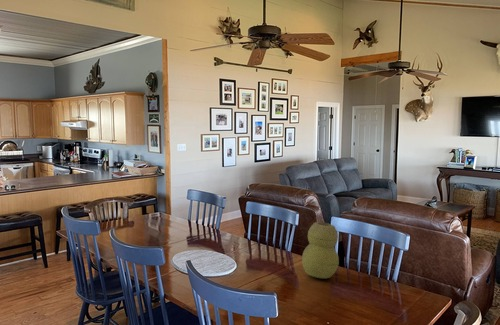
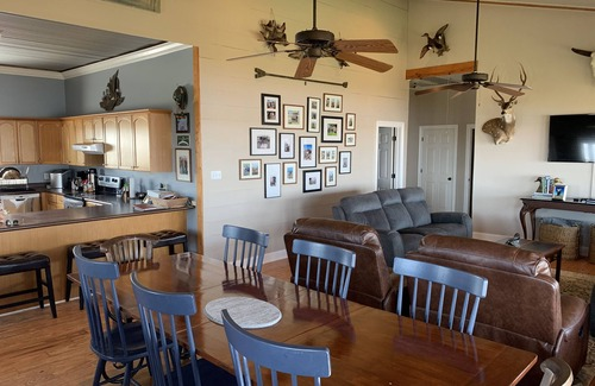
- vase (320, 250)
